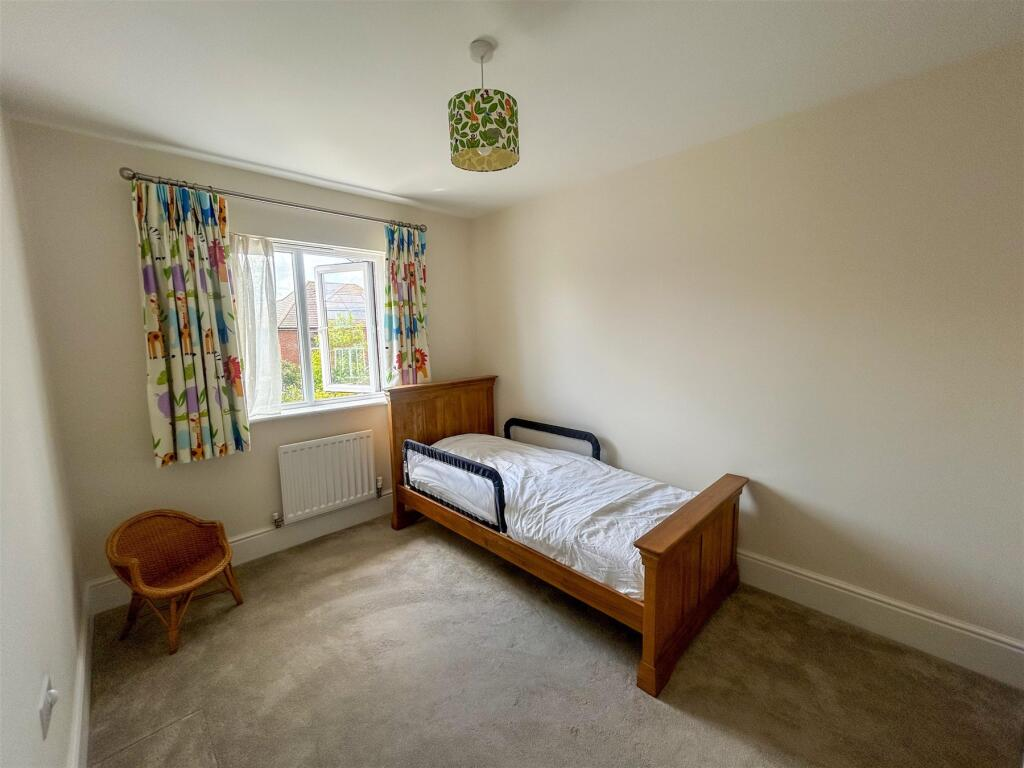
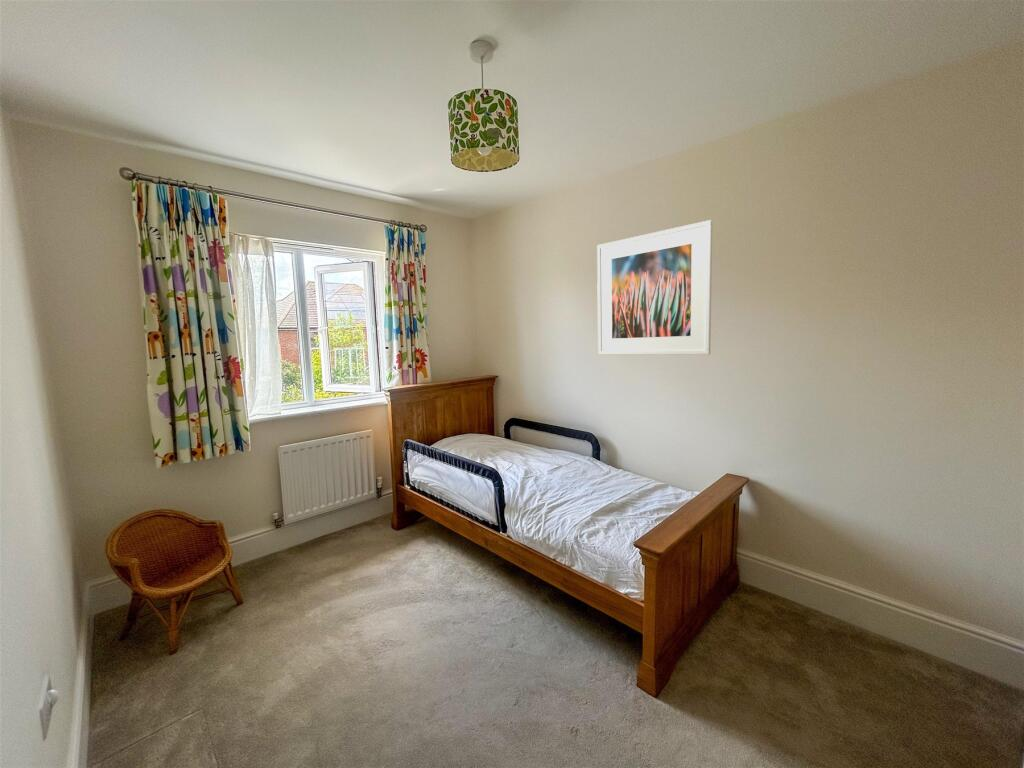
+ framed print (648, 295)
